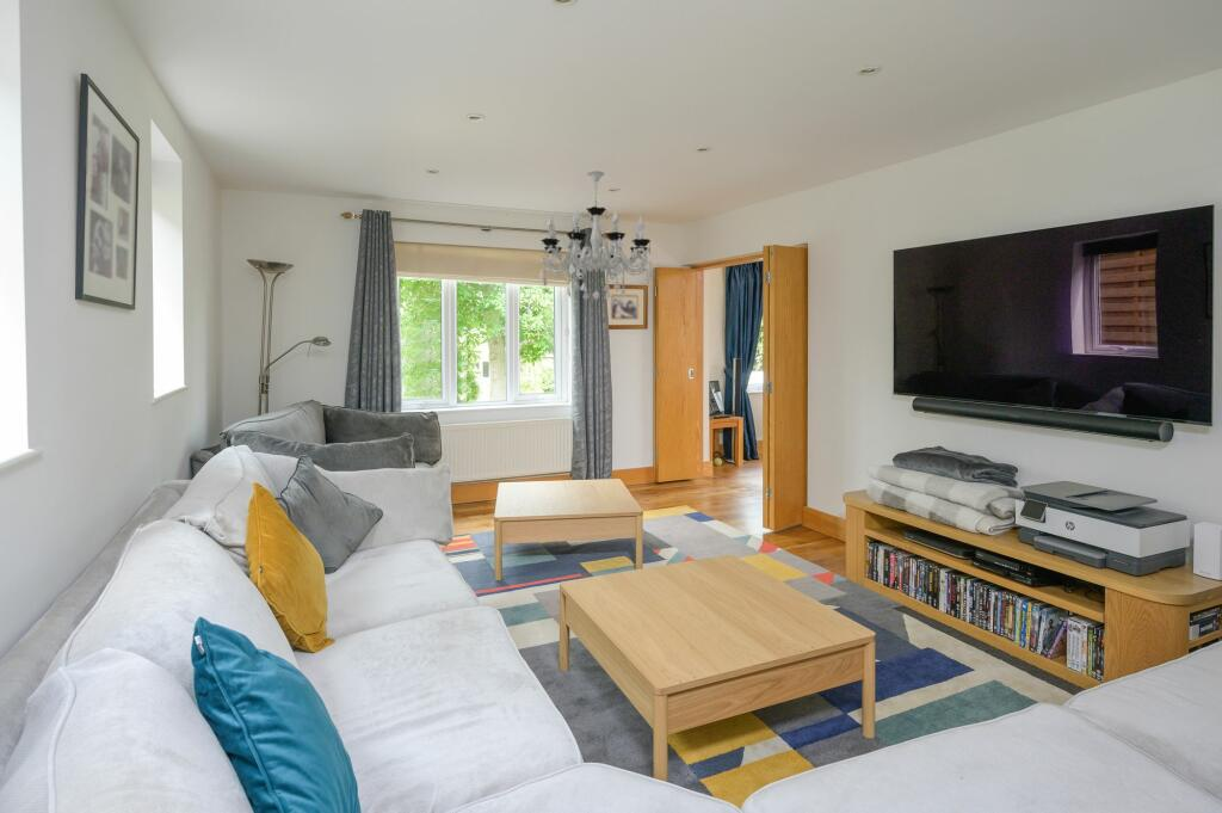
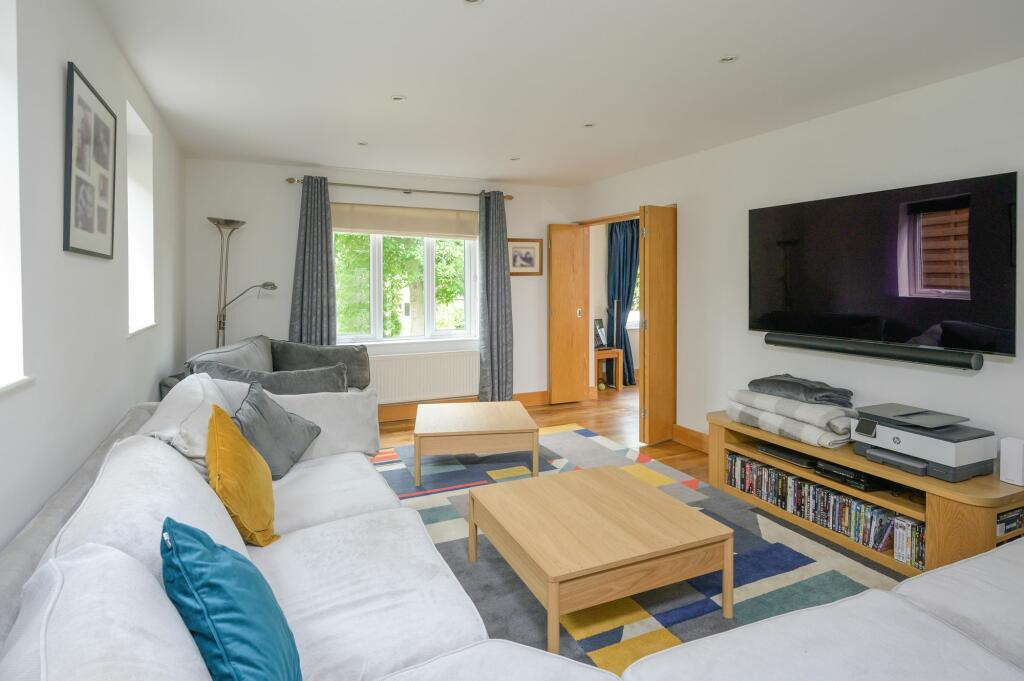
- chandelier (595, 236)
